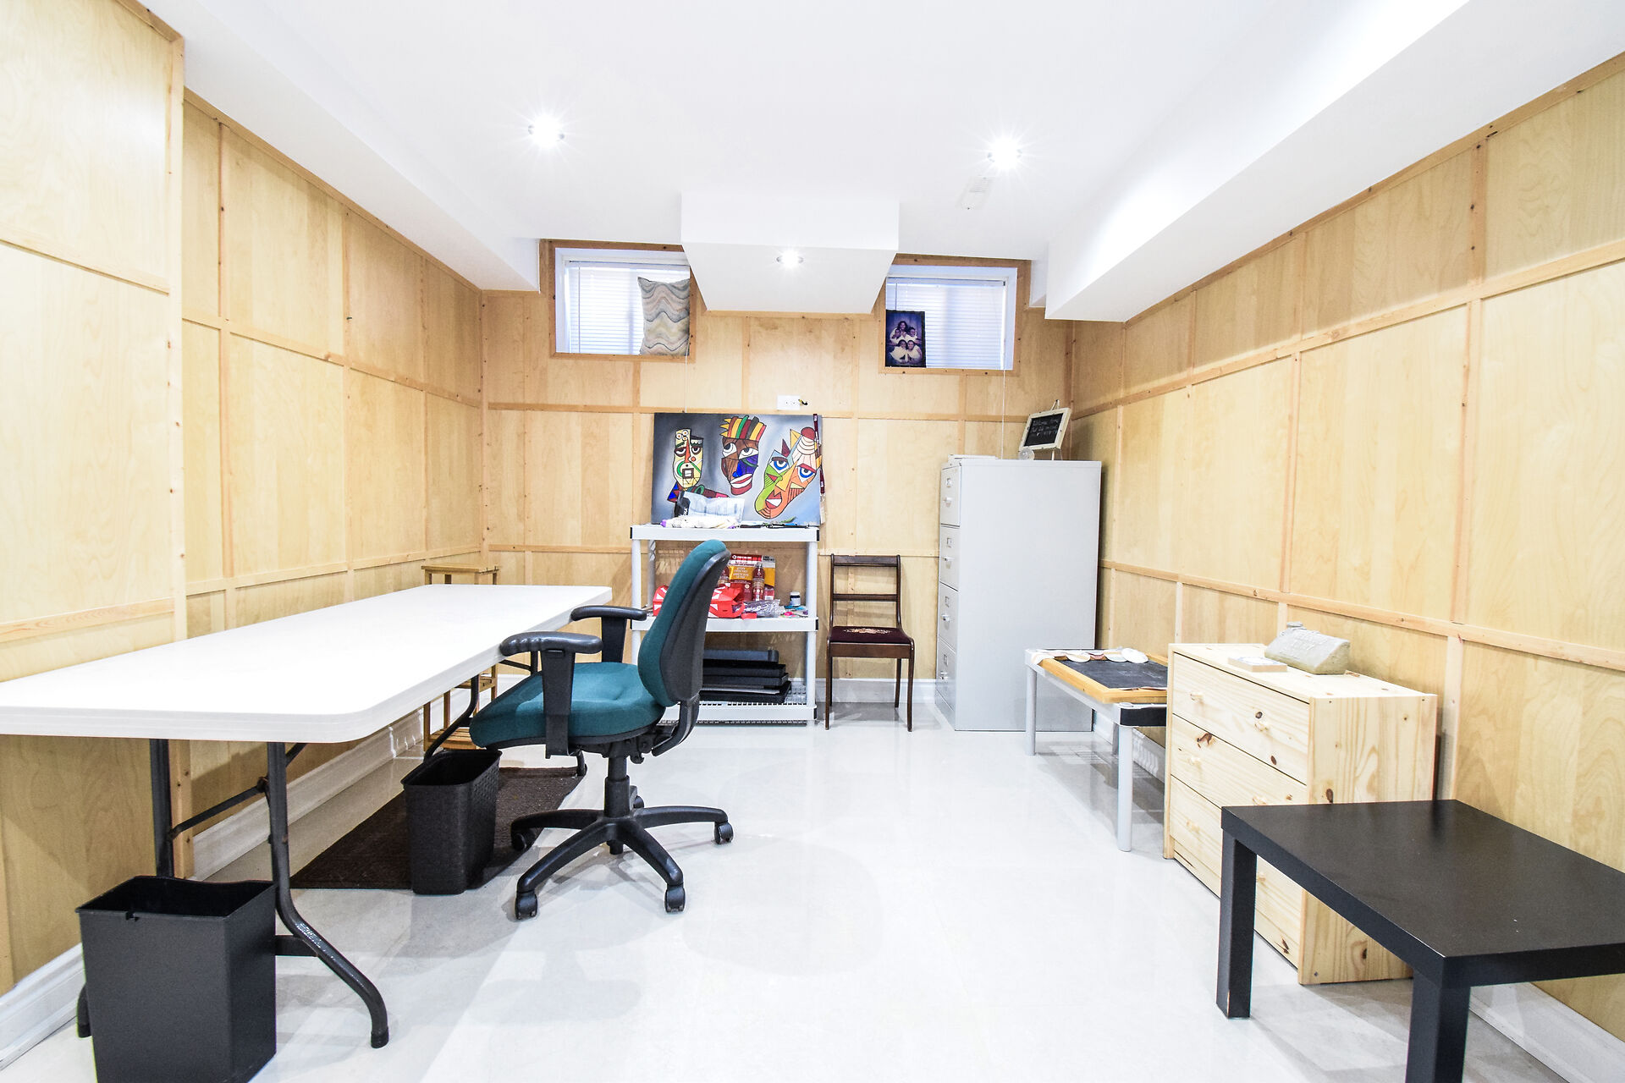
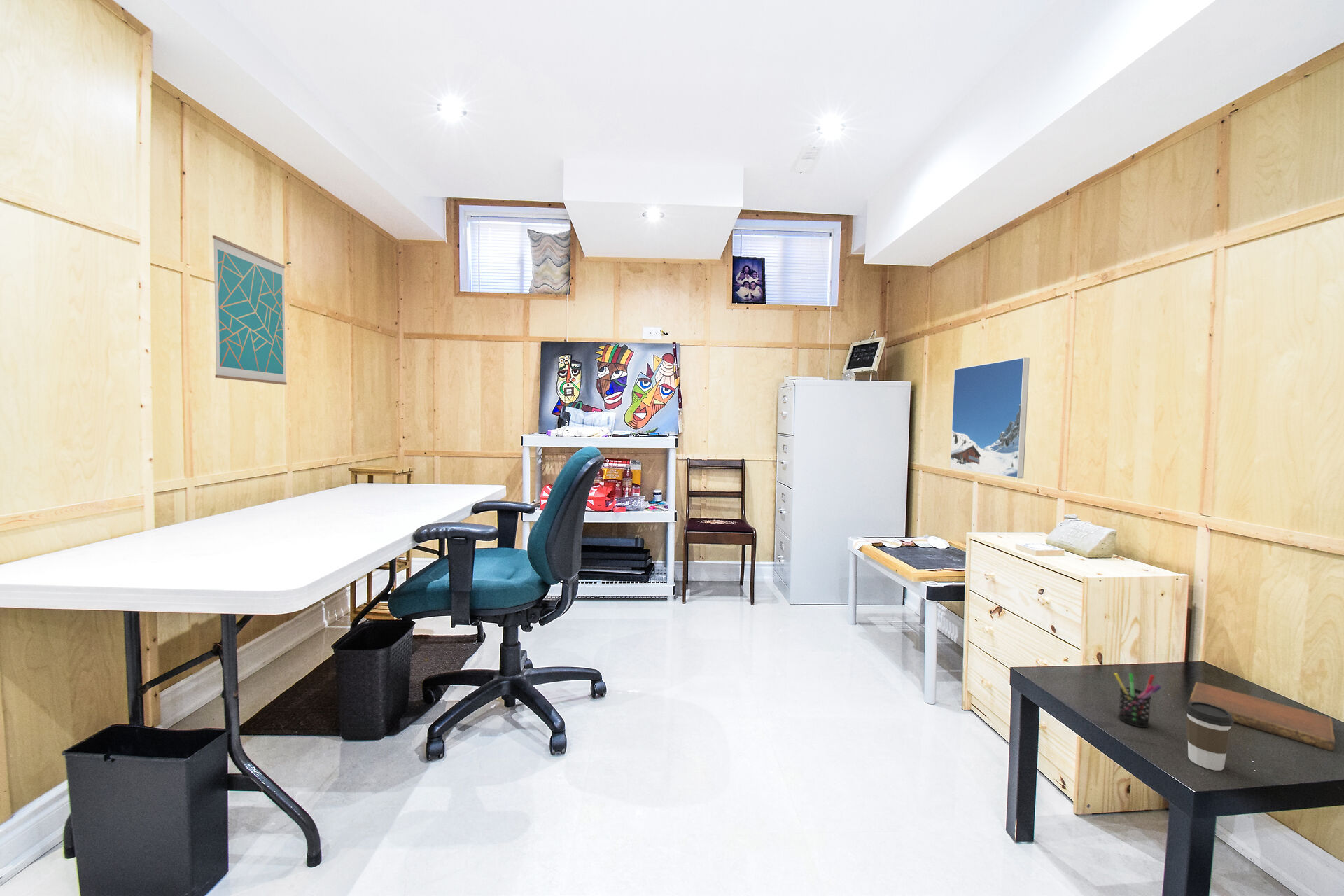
+ notebook (1258, 713)
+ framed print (986, 418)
+ wall art (253, 317)
+ coffee cup (1208, 736)
+ pen holder (1135, 696)
